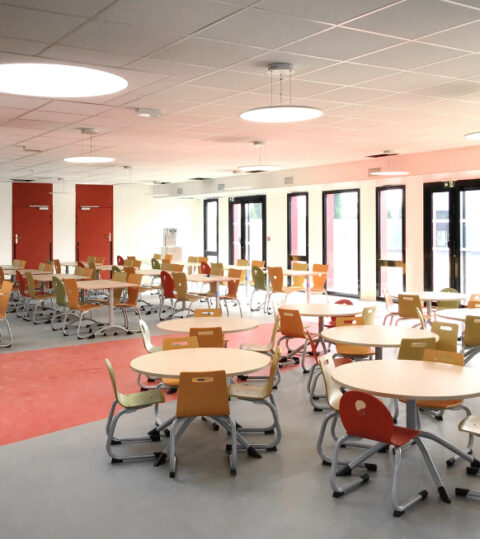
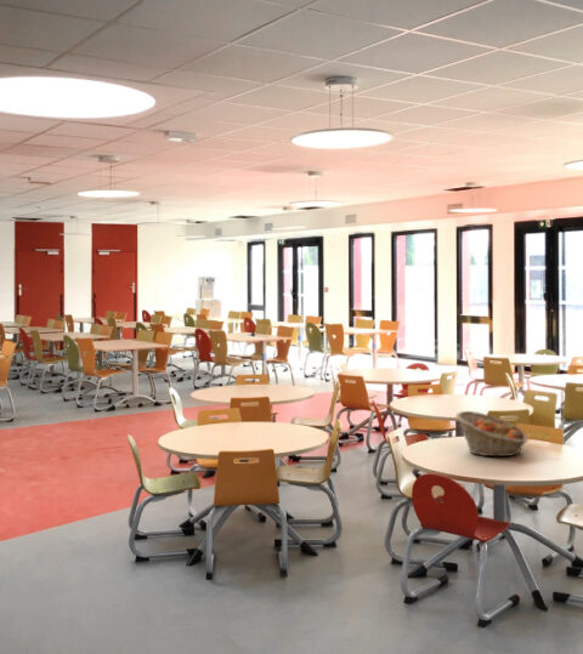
+ fruit basket (491, 432)
